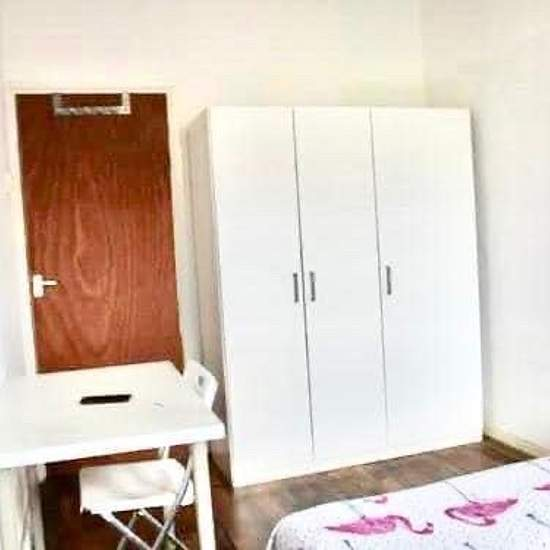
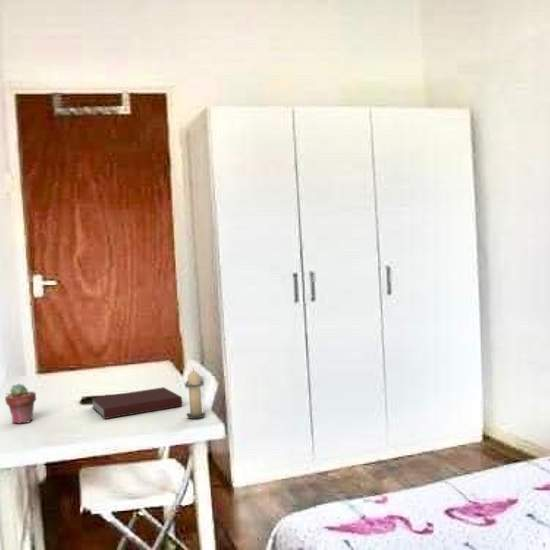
+ candle (194, 392)
+ potted succulent (21, 402)
+ notebook (136, 402)
